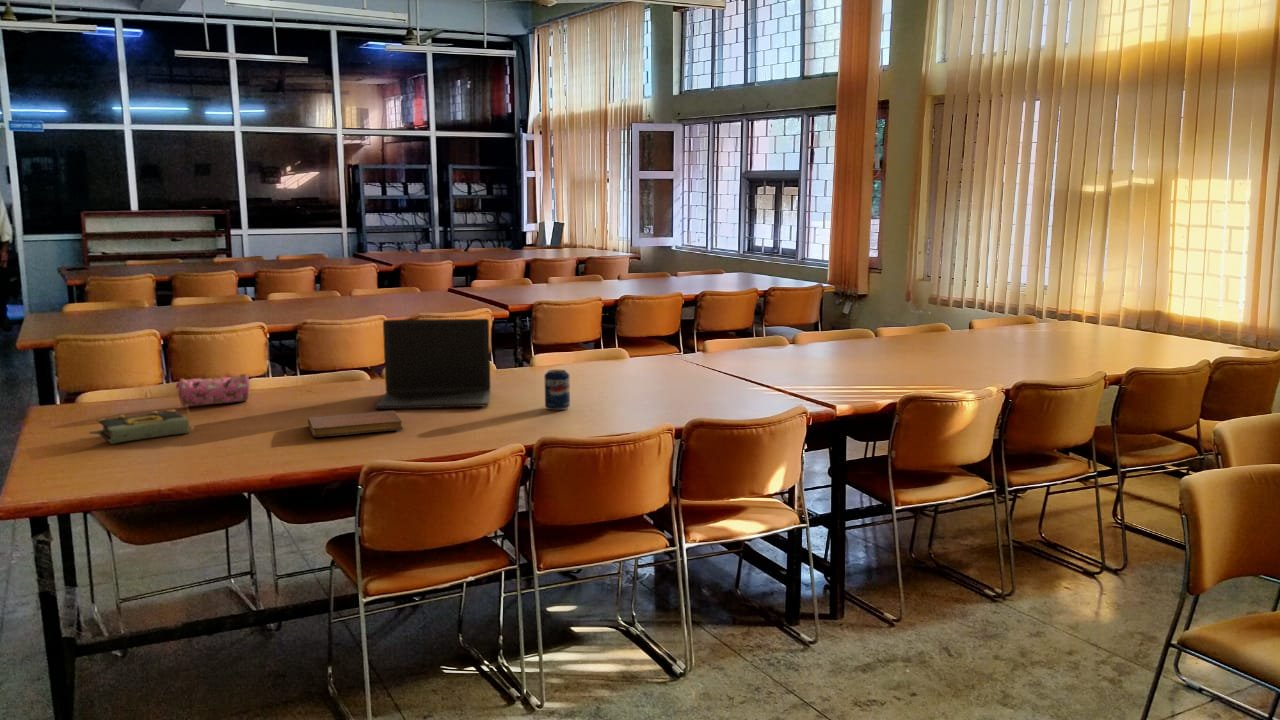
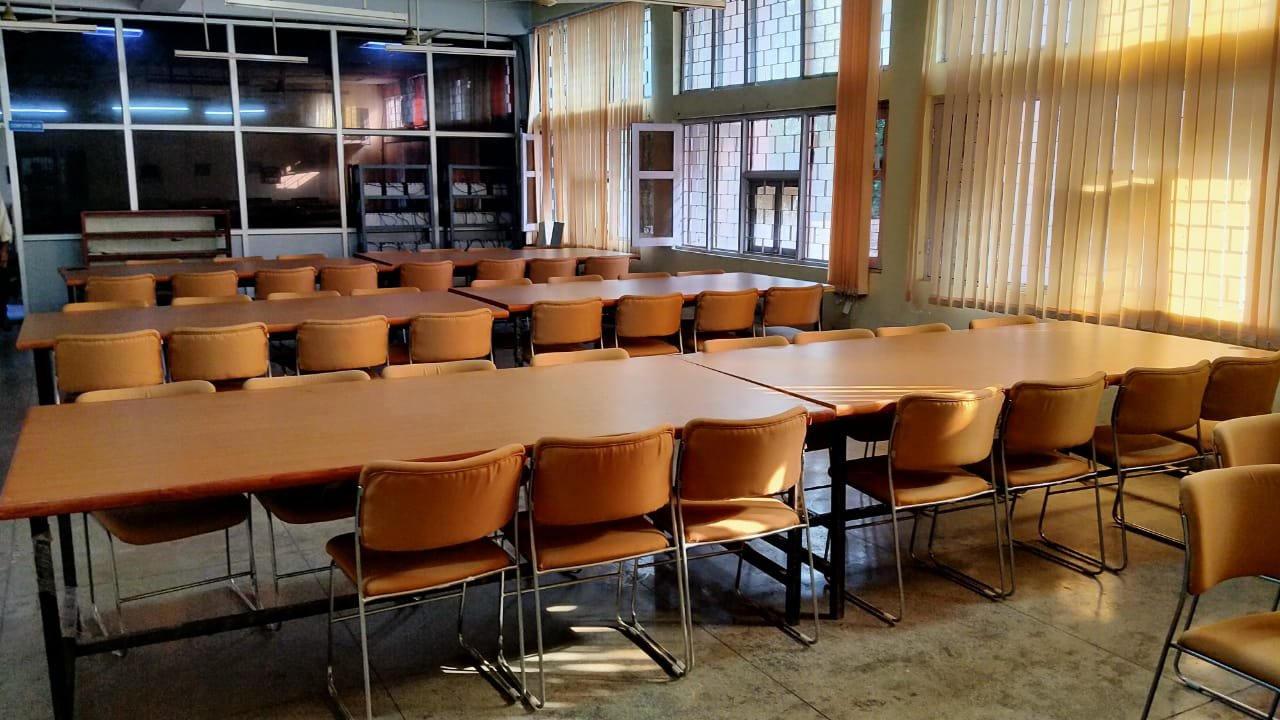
- beverage can (557, 389)
- book (136, 426)
- pencil case (213, 389)
- notebook (355, 423)
- laptop (434, 362)
